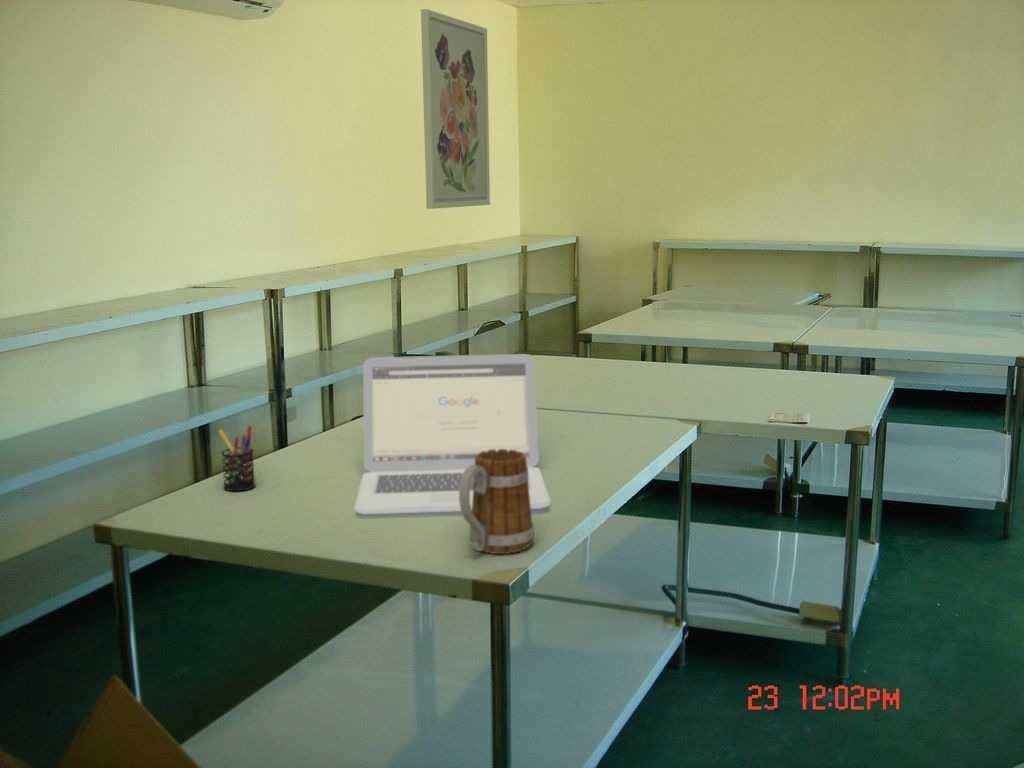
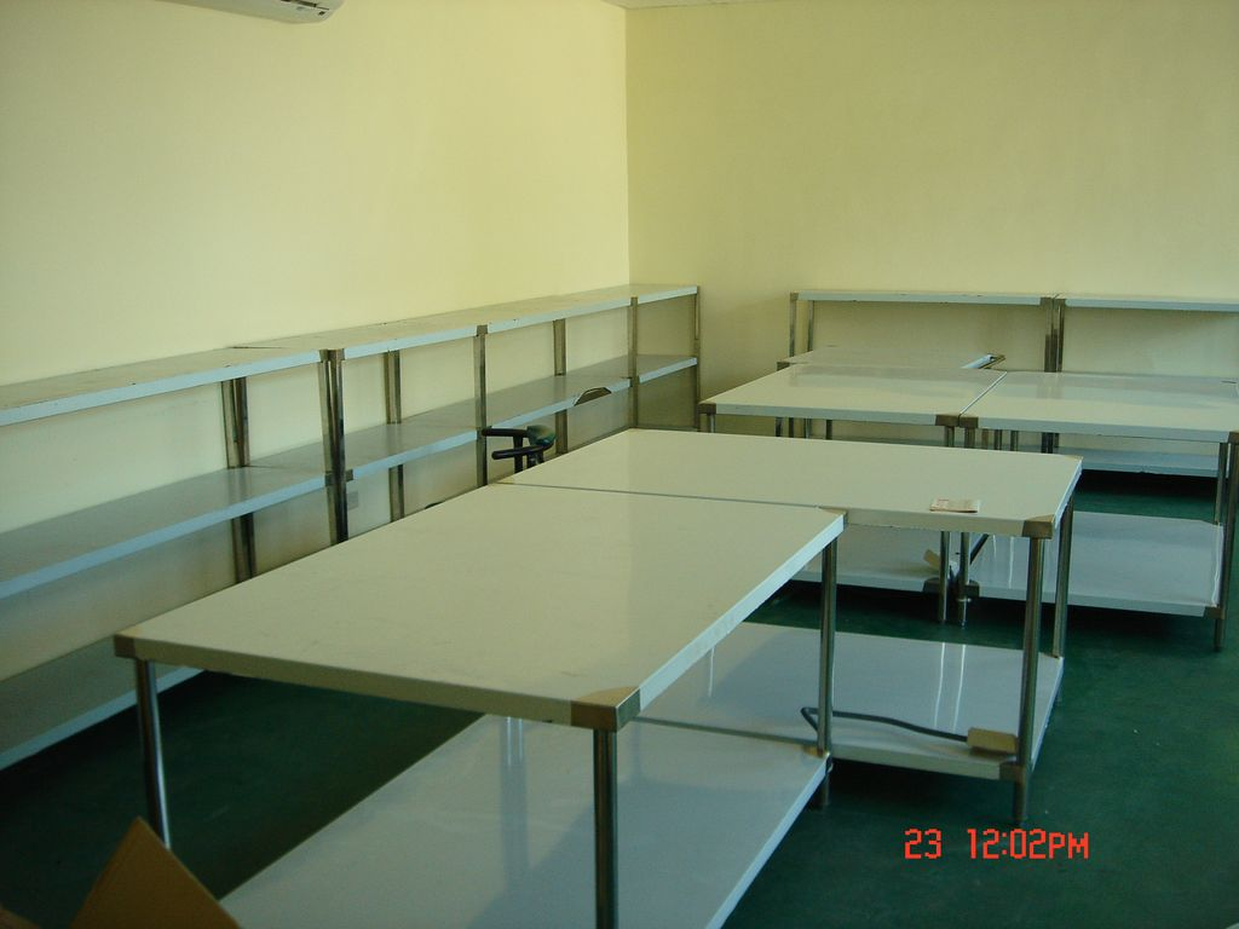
- mug (492, 503)
- laptop (450, 429)
- wall art (457, 114)
- pen holder (241, 455)
